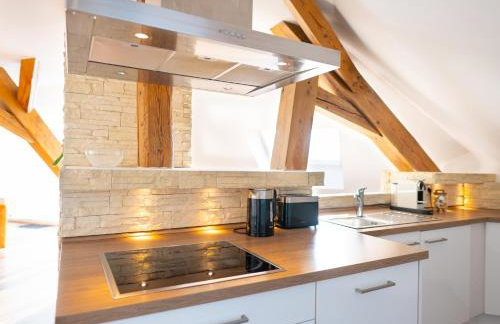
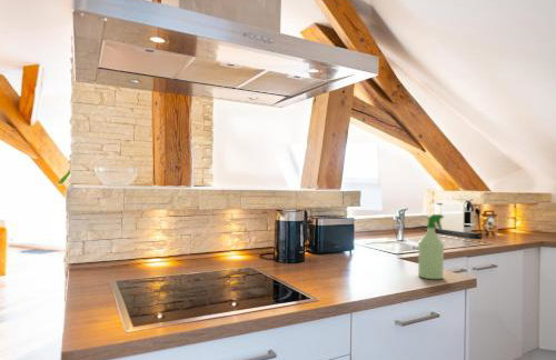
+ spray bottle (430, 246)
